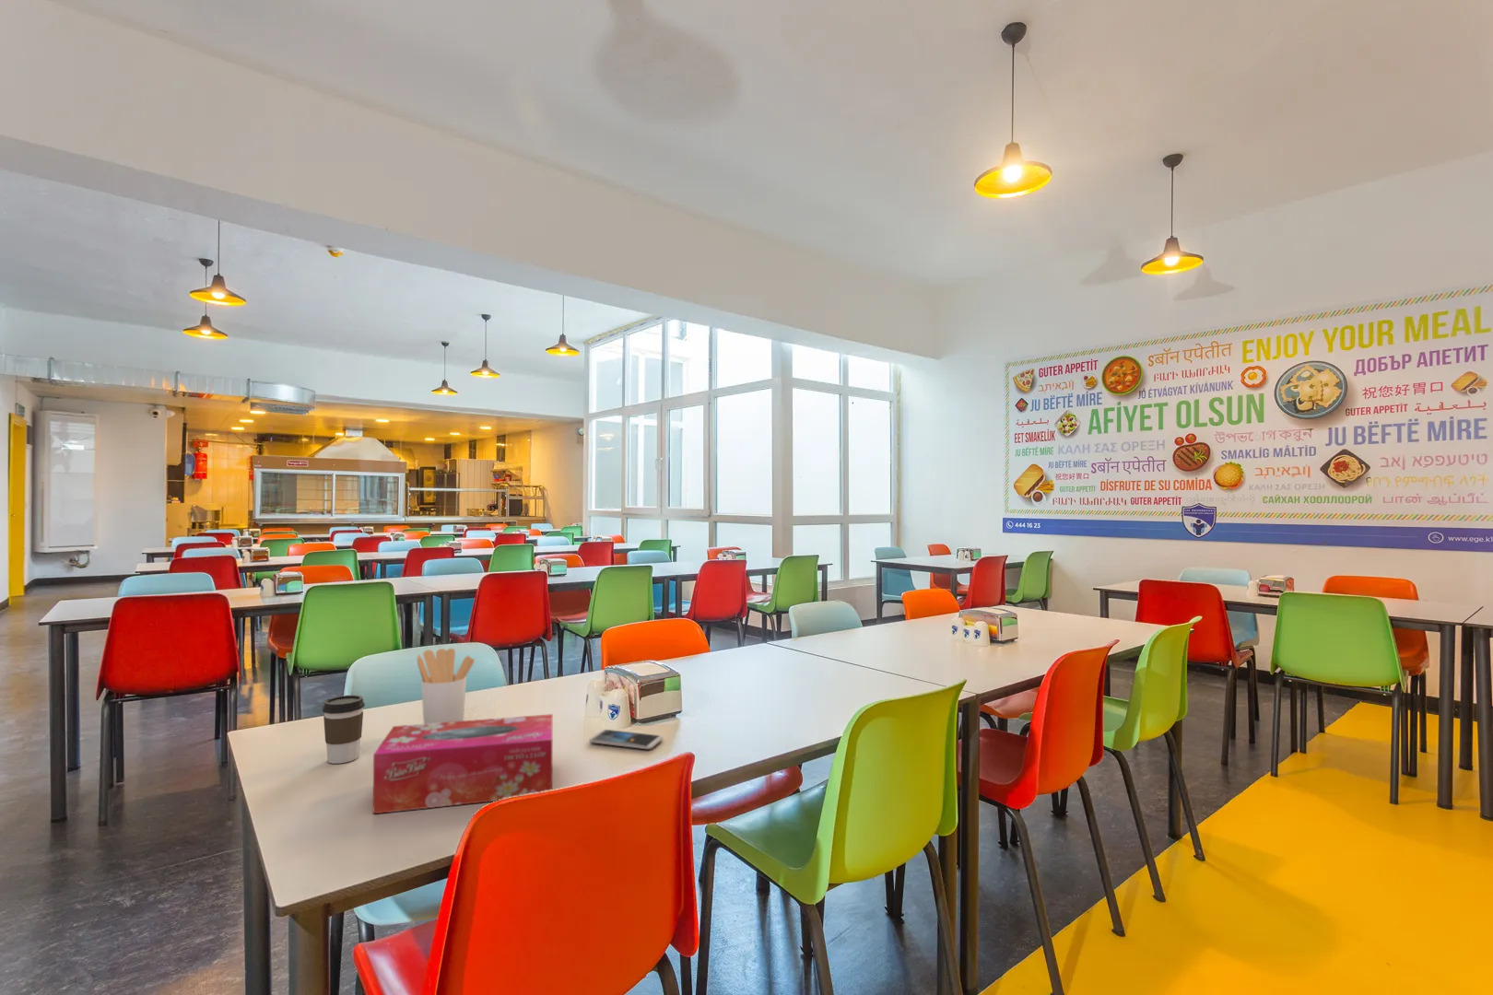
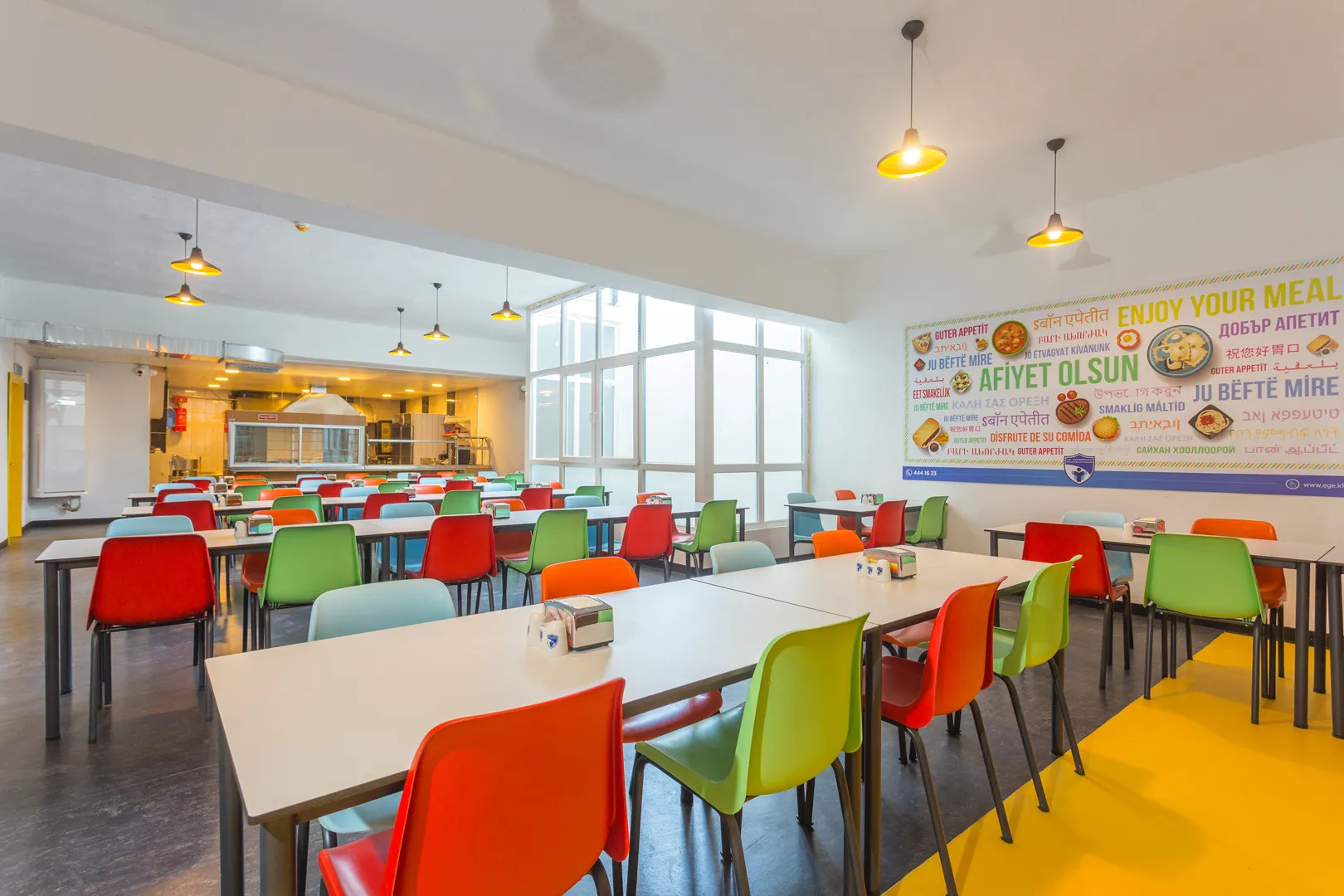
- utensil holder (441, 689)
- coffee cup (343, 728)
- tissue box (470, 760)
- smartphone (625, 738)
